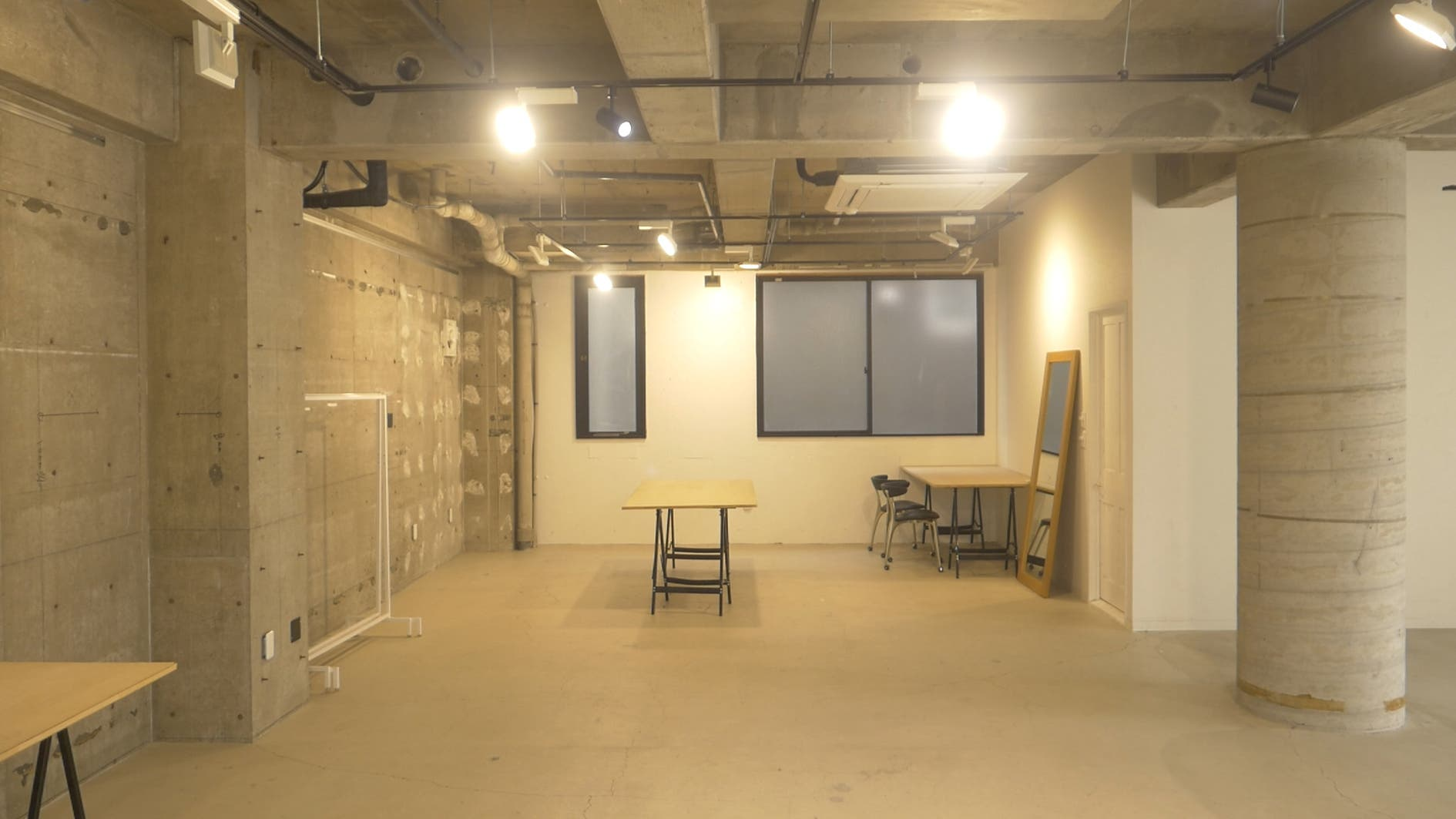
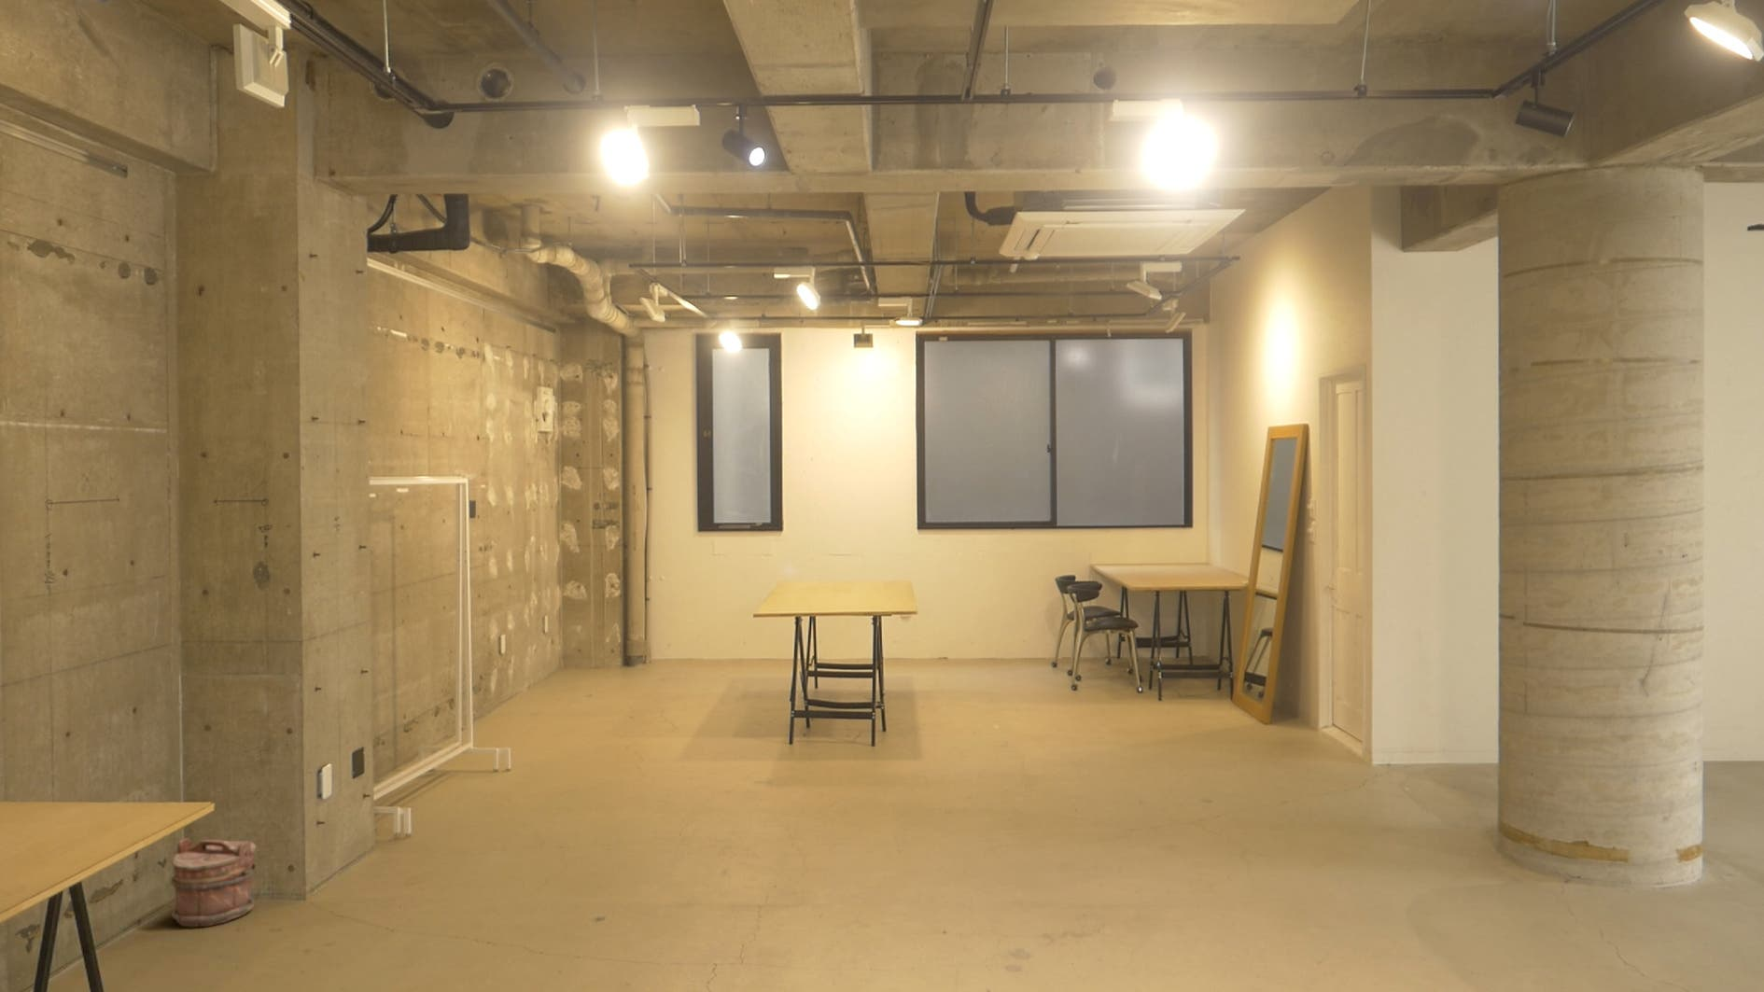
+ bucket (214, 877)
